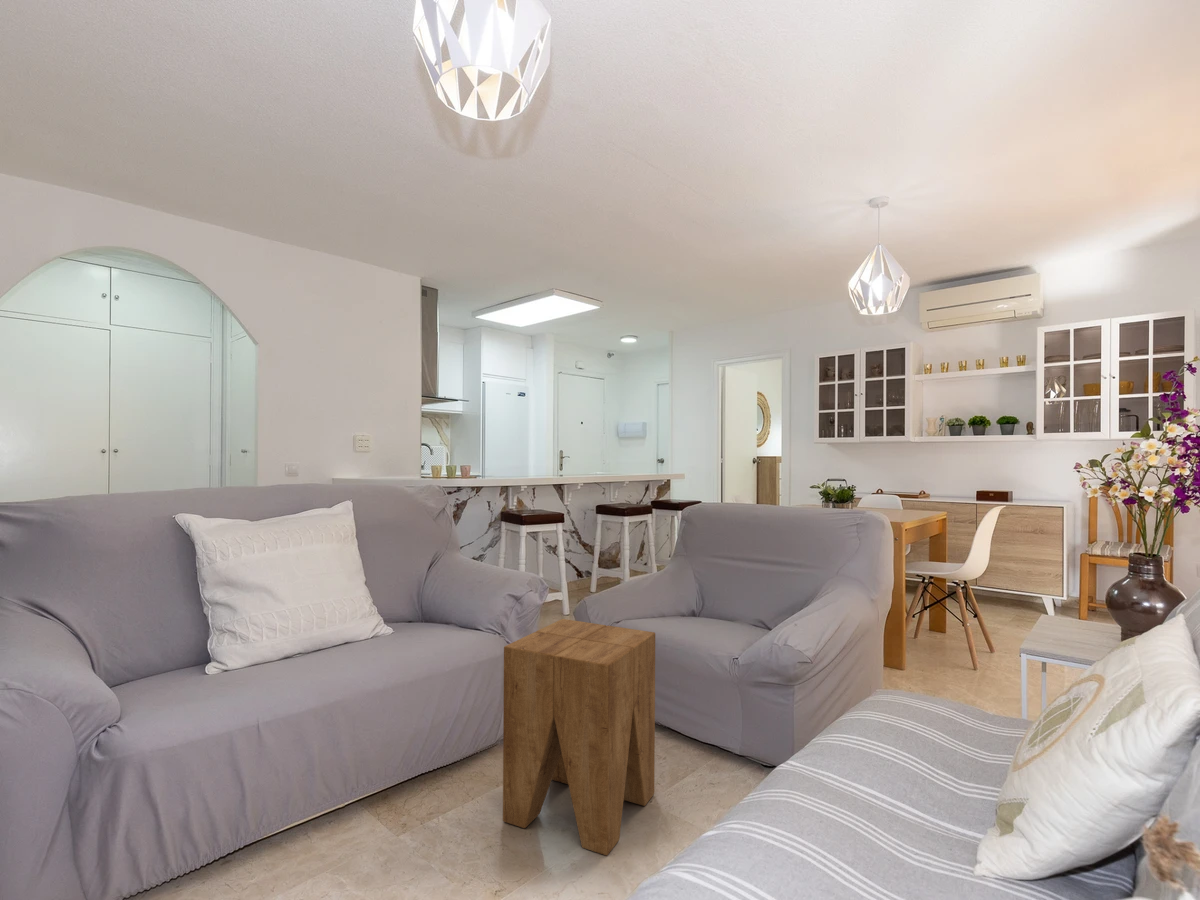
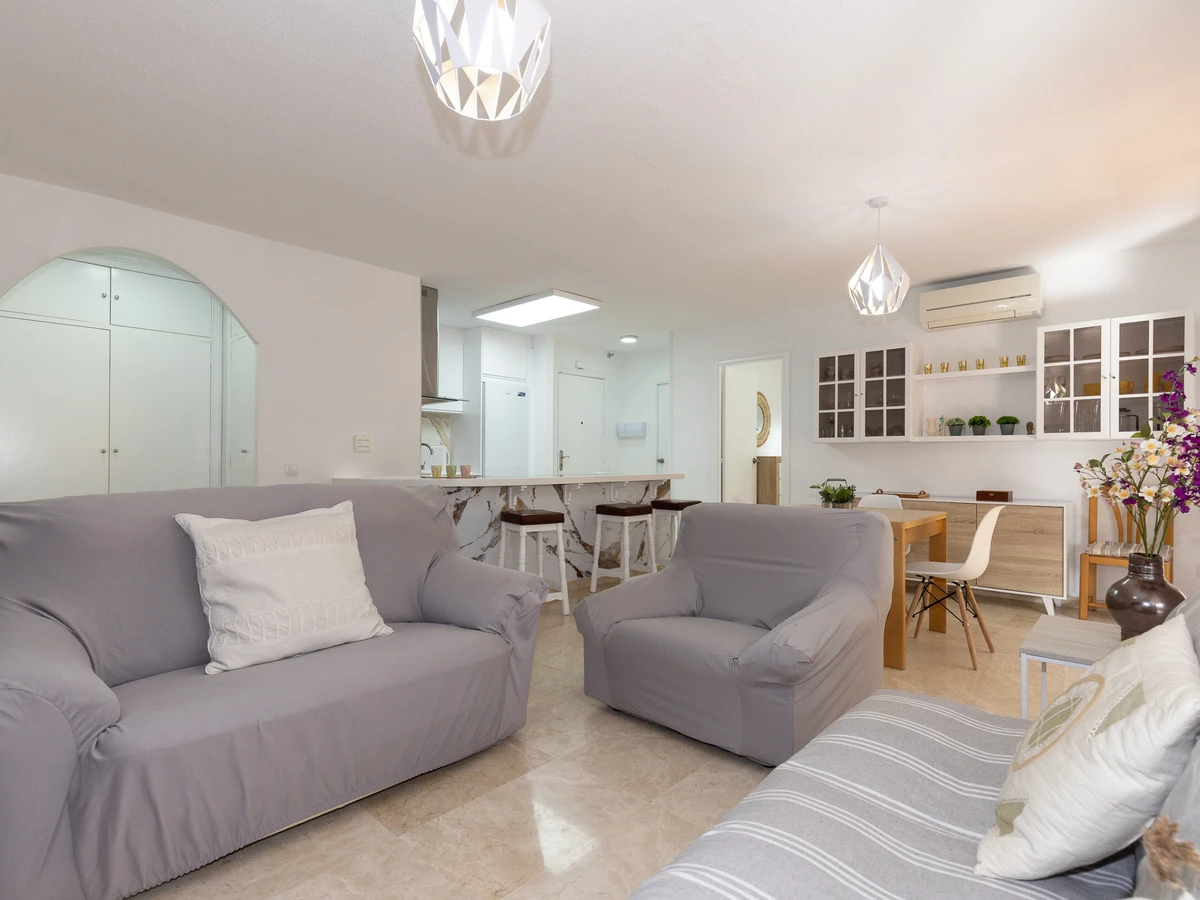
- side table (582, 723)
